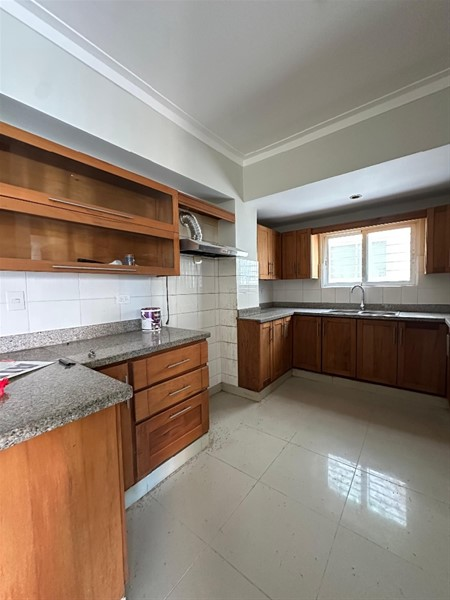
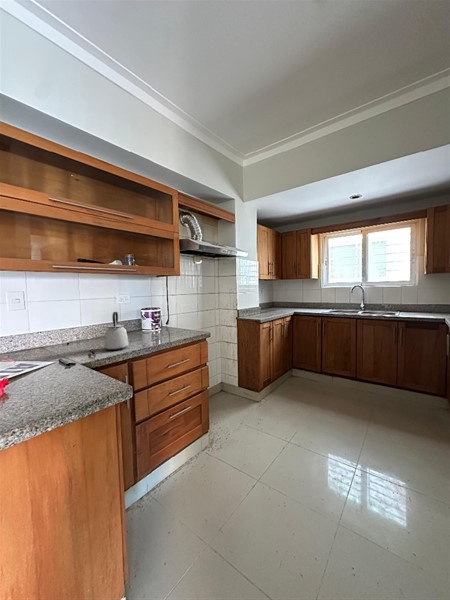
+ kettle (116, 329)
